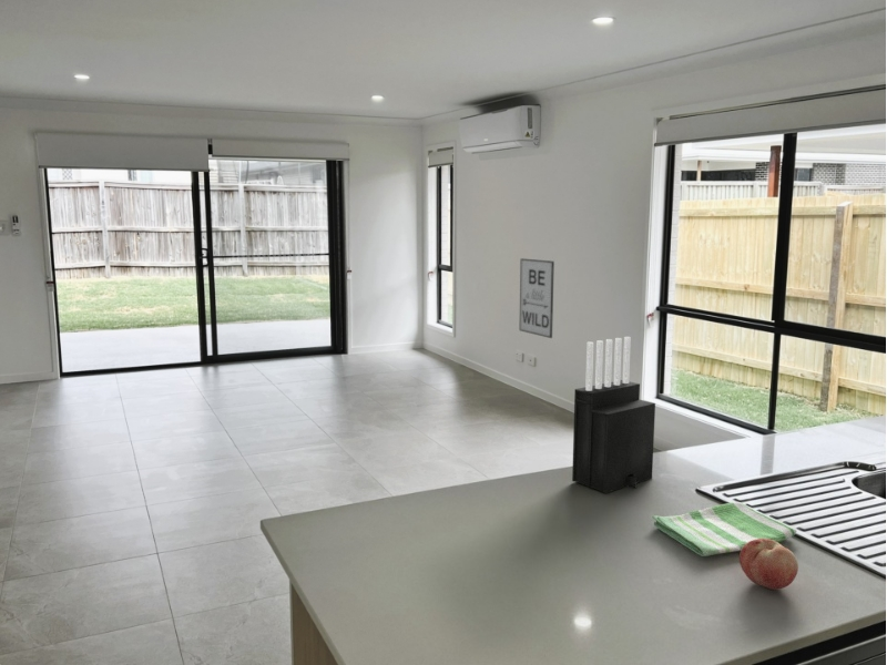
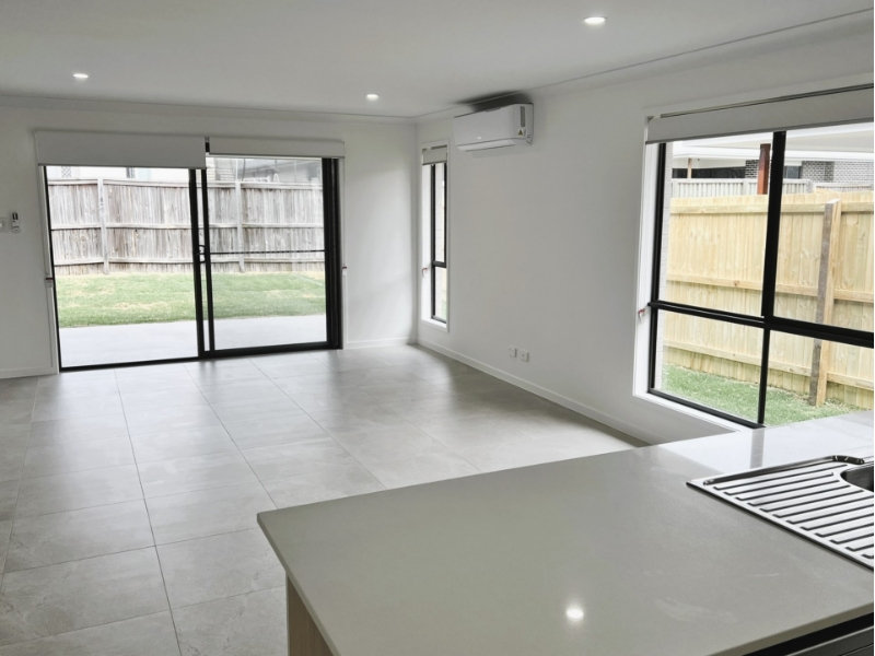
- wall art (536, 297)
- dish towel (722, 526)
- fruit (768, 563)
- knife block (618, 412)
